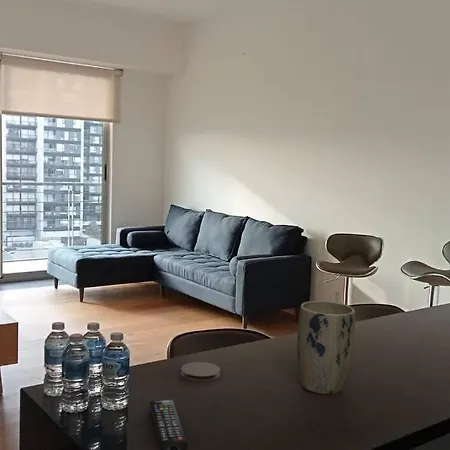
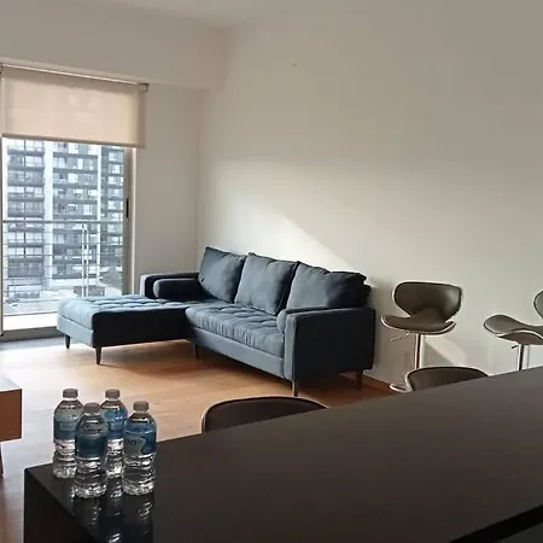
- coaster (200, 371)
- plant pot (324, 347)
- remote control (166, 424)
